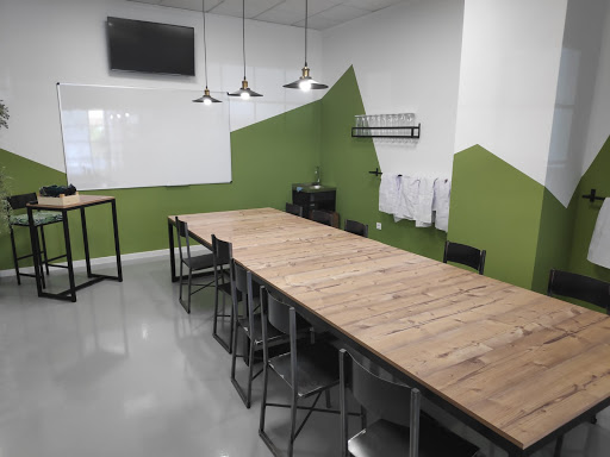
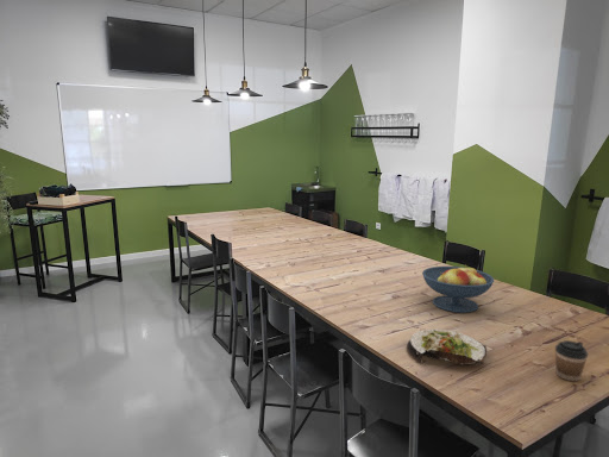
+ fruit bowl (456, 284)
+ coffee cup (570, 358)
+ salad plate (446, 343)
